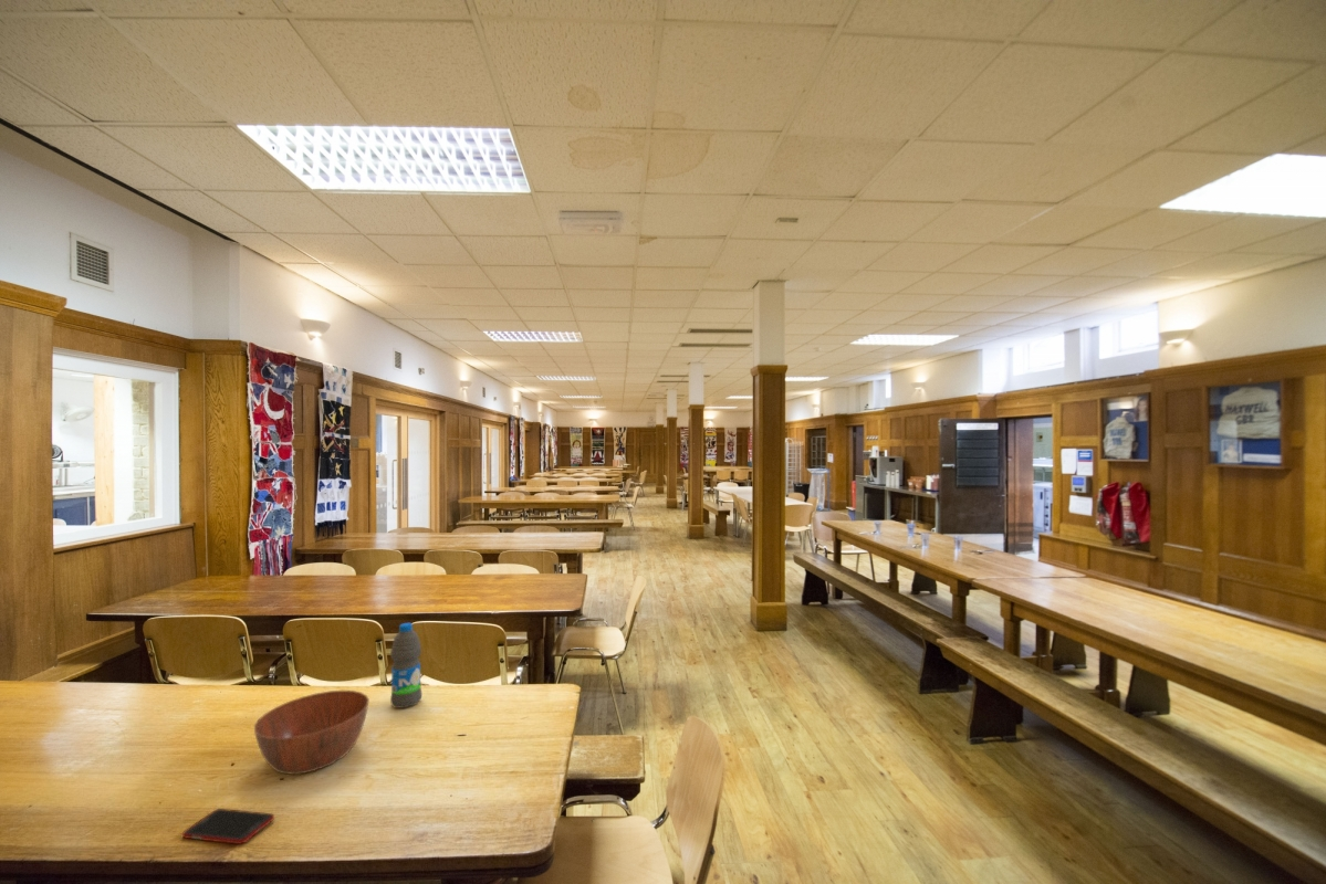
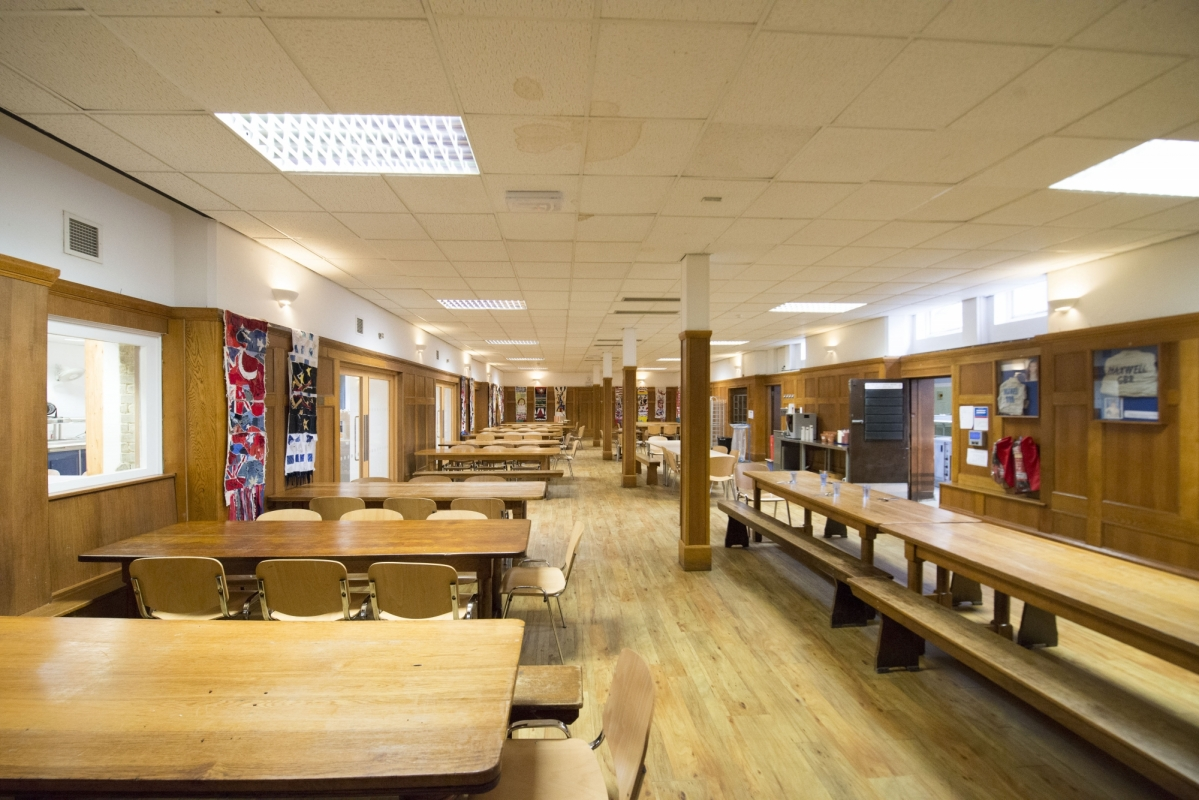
- cell phone (229, 825)
- water bottle (406, 663)
- bowl (314, 734)
